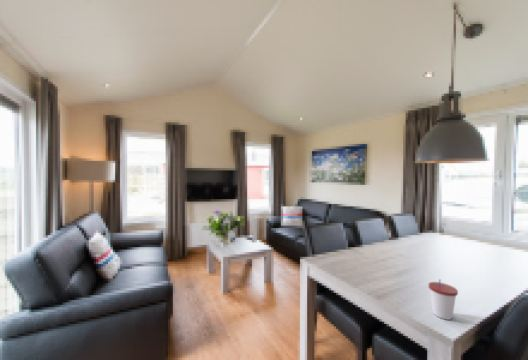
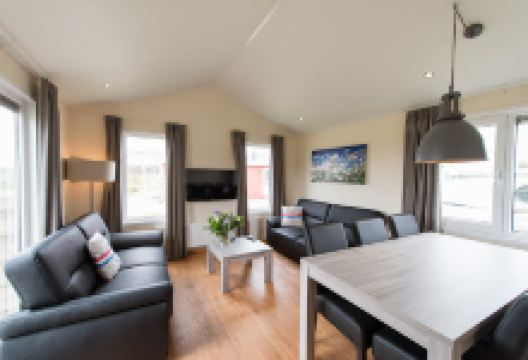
- cup (442, 297)
